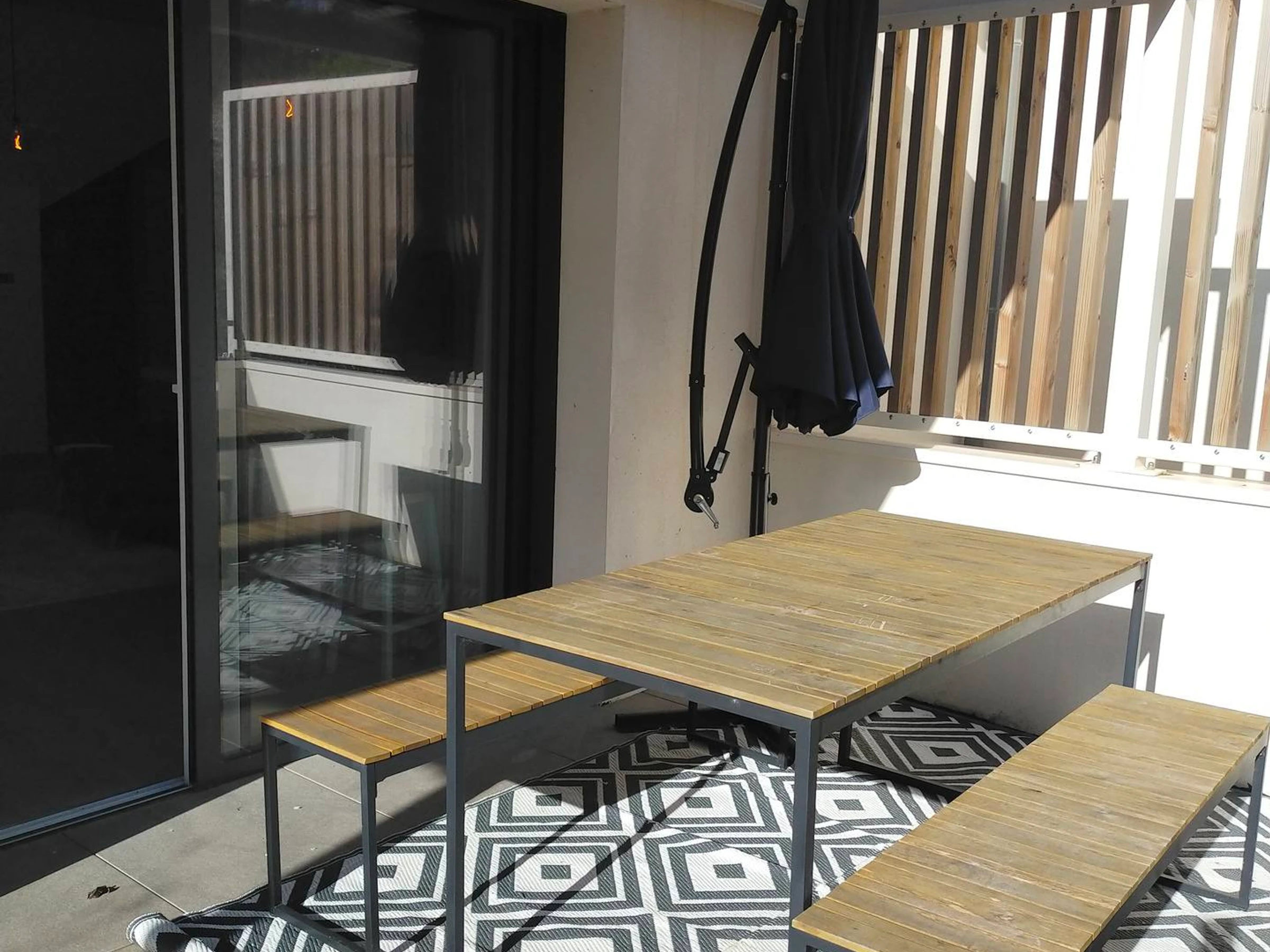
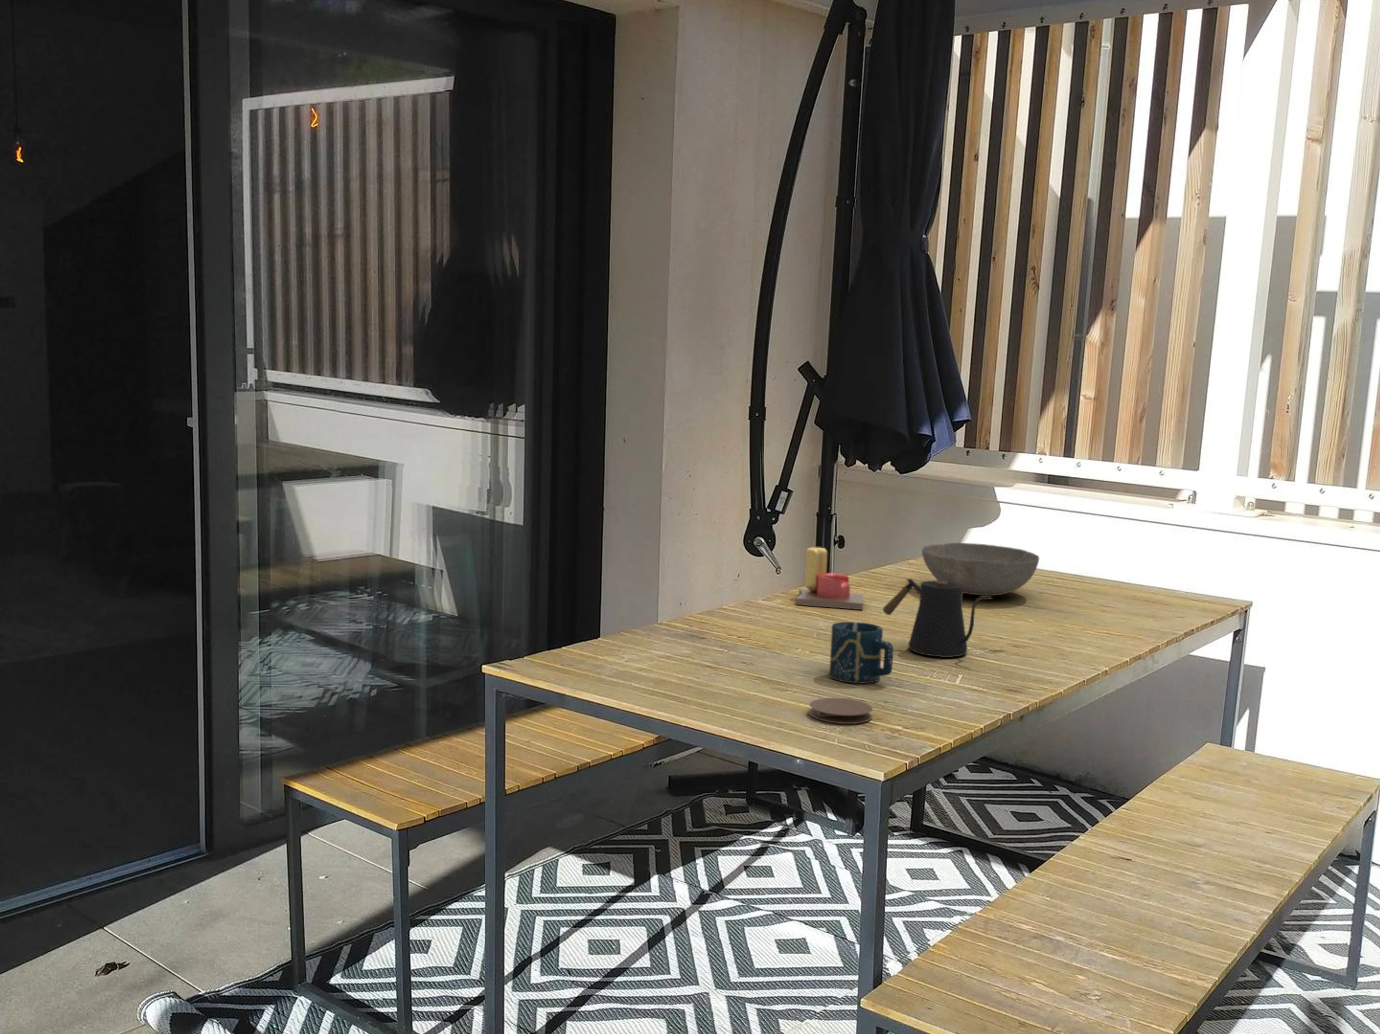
+ coaster (841, 710)
+ cup (863, 653)
+ candle (831, 577)
+ kettle (936, 616)
+ bowl (979, 572)
